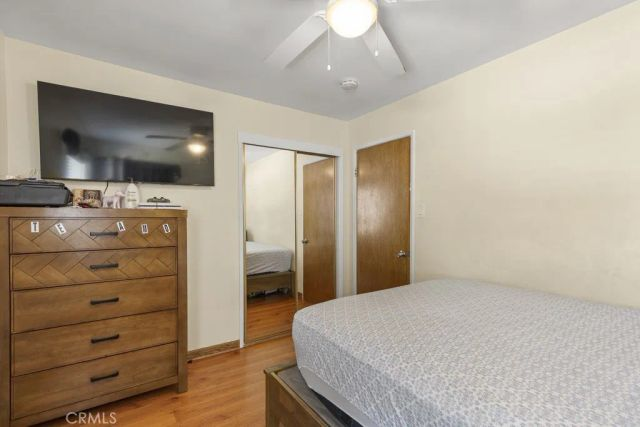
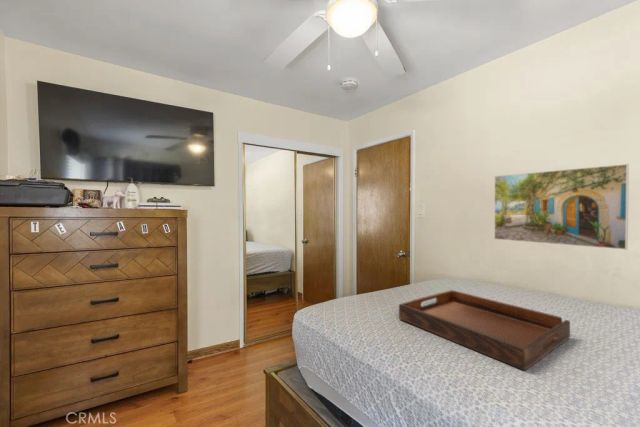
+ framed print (551, 207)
+ serving tray (478, 319)
